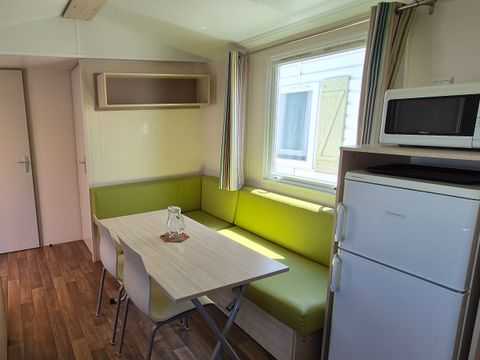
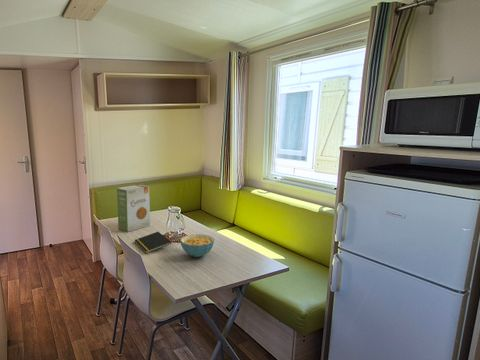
+ cereal bowl (197, 247)
+ notepad (152, 241)
+ food box (133, 207)
